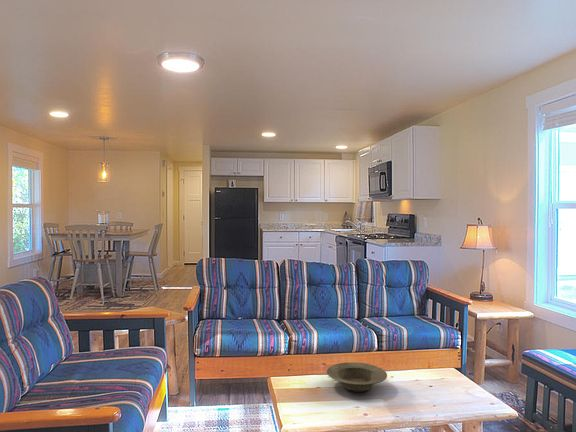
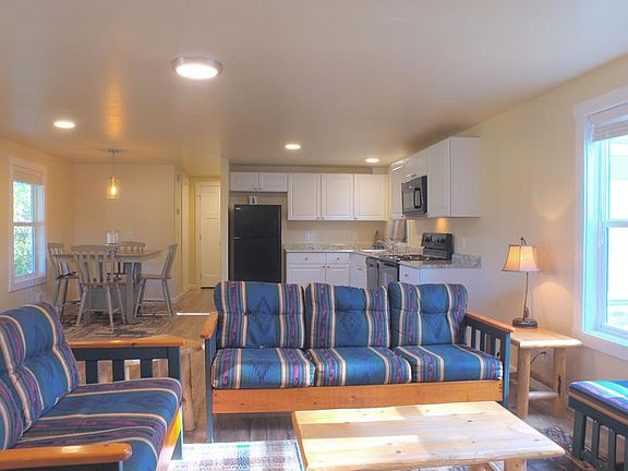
- bowl (356, 379)
